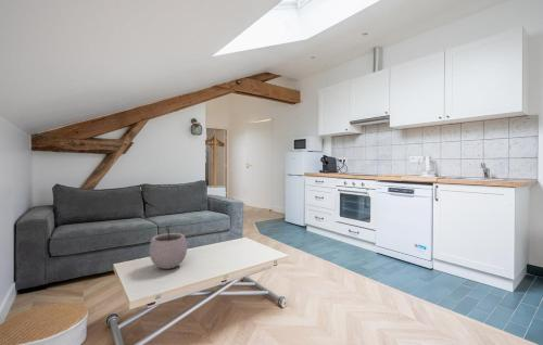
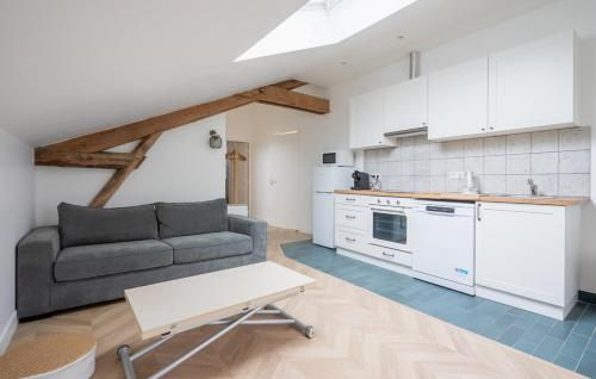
- plant pot (168, 245)
